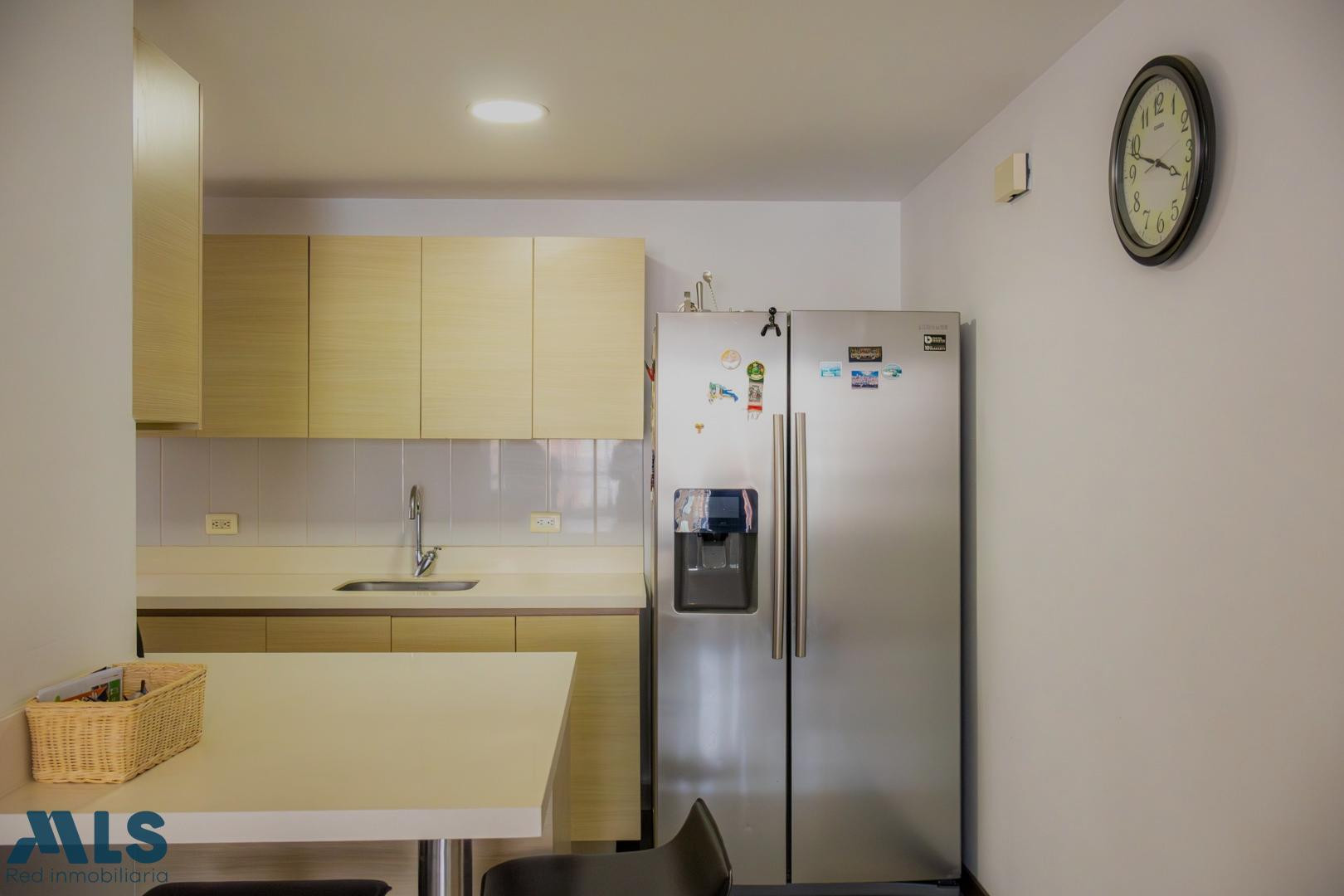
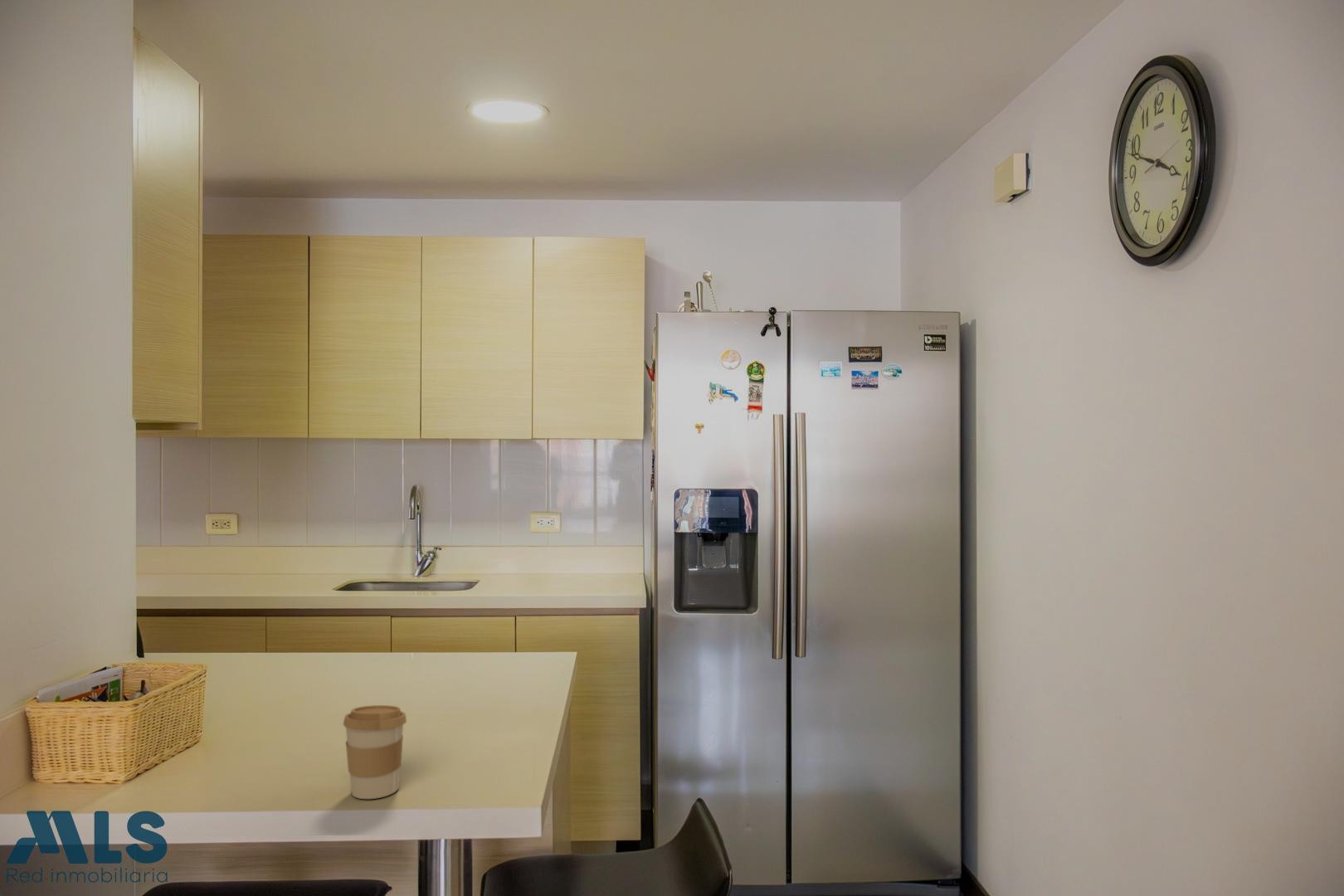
+ coffee cup (375, 747)
